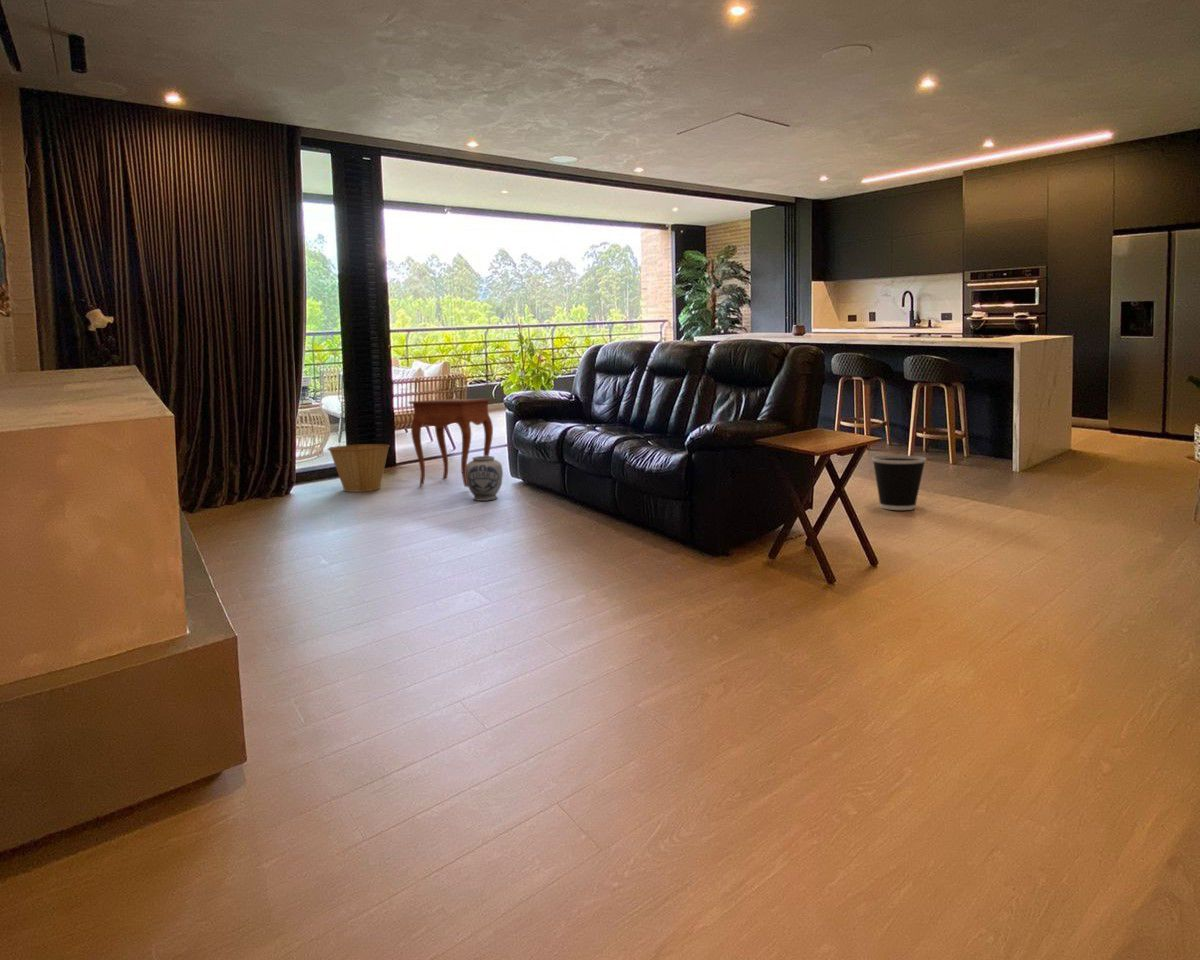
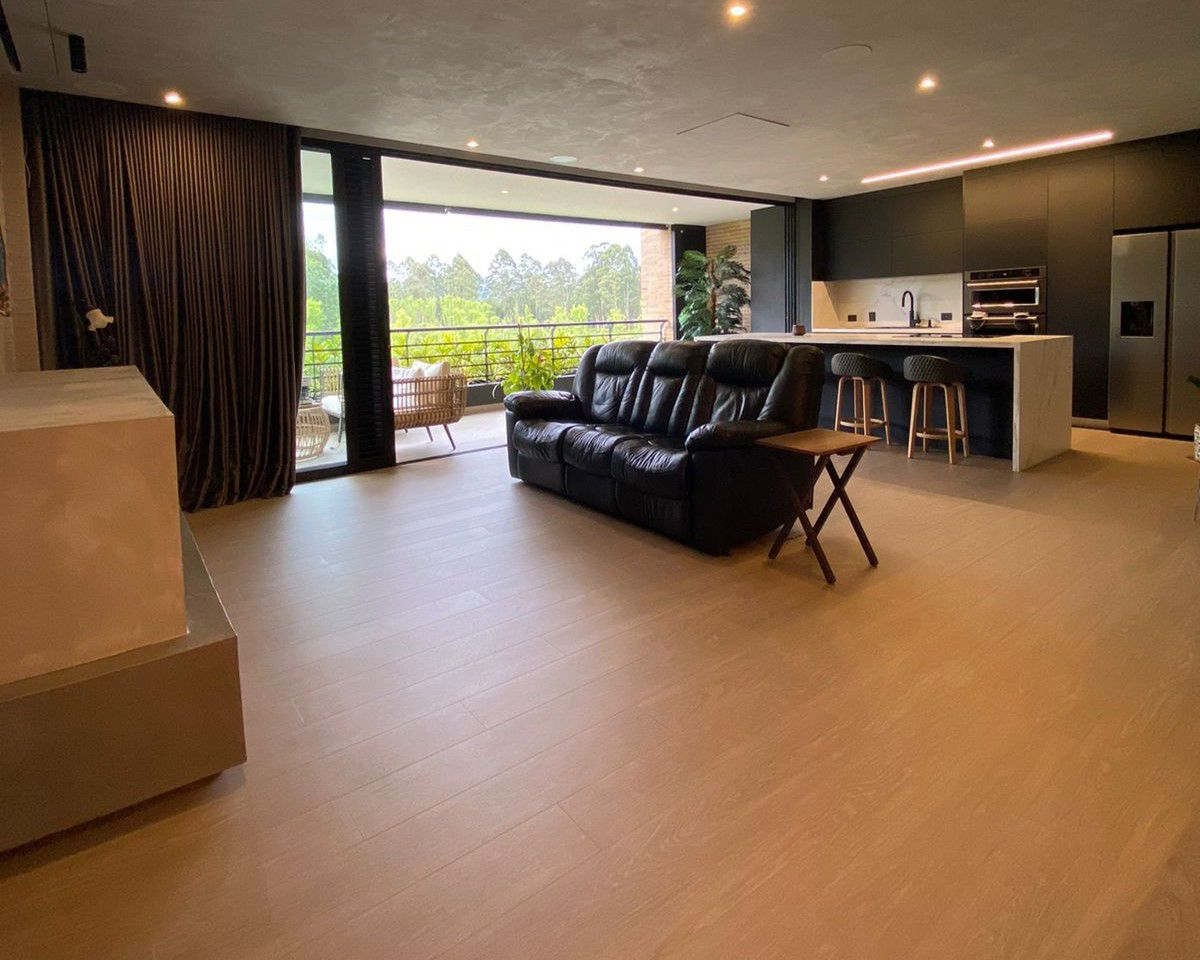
- wastebasket (898, 482)
- vase (484, 478)
- basket (360, 467)
- side table (445, 443)
